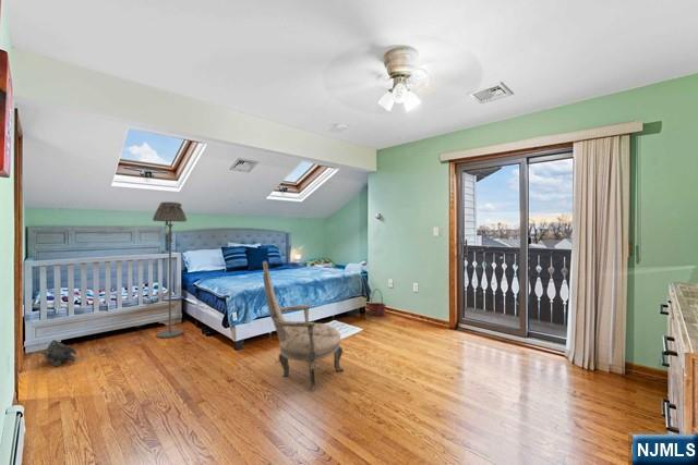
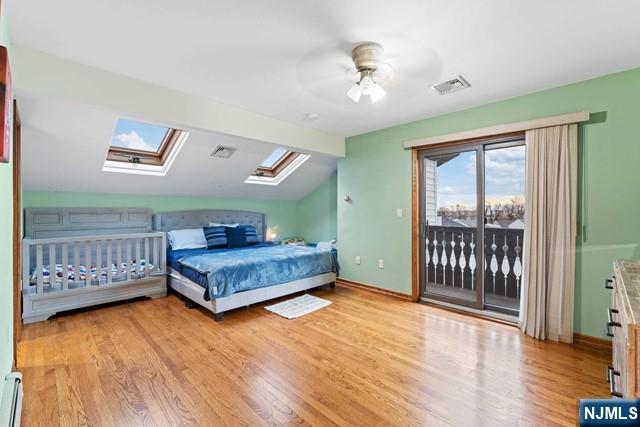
- floor lamp (169, 268)
- plush toy (61, 351)
- basket (376, 303)
- armchair (304, 317)
